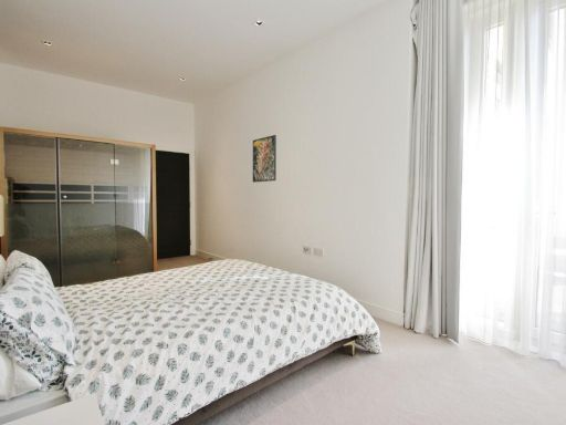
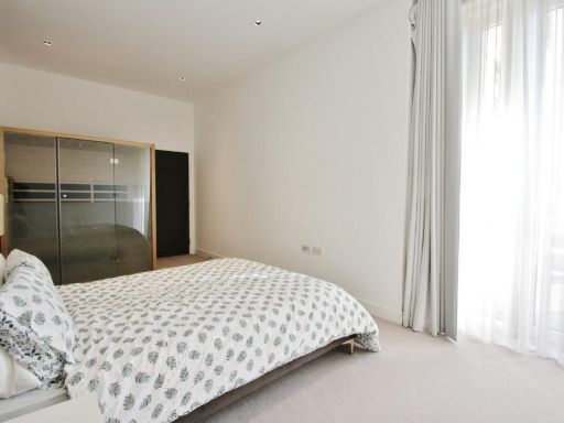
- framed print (263, 159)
